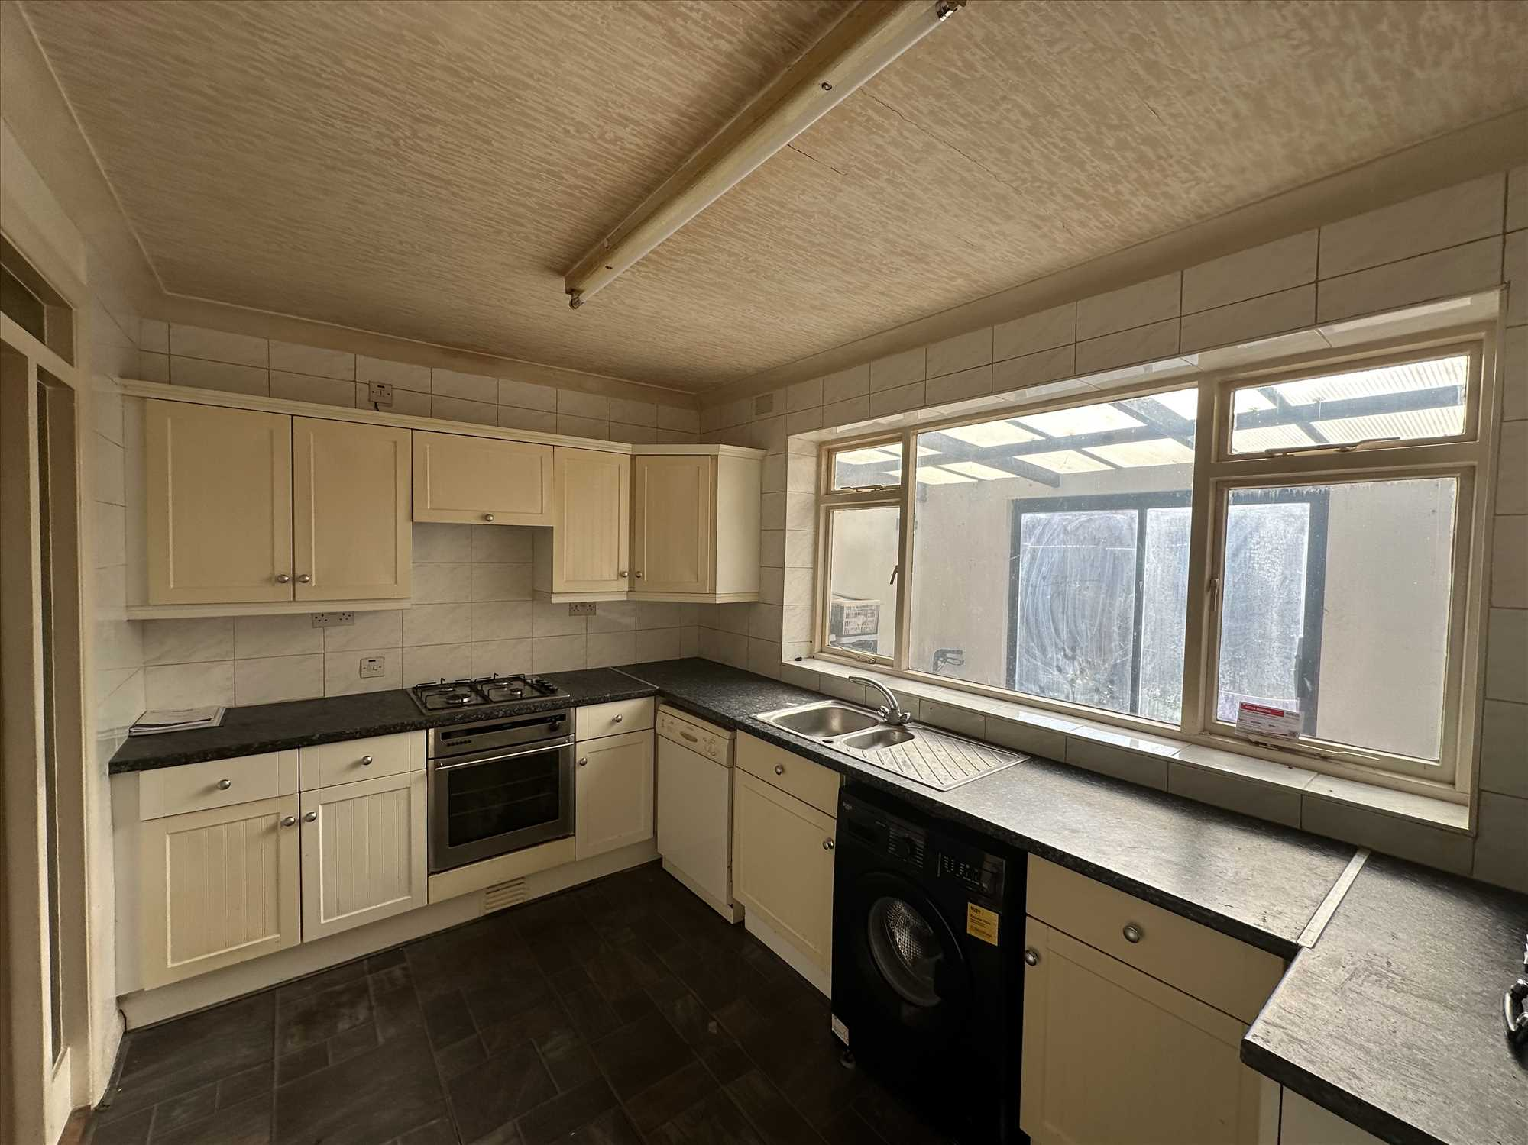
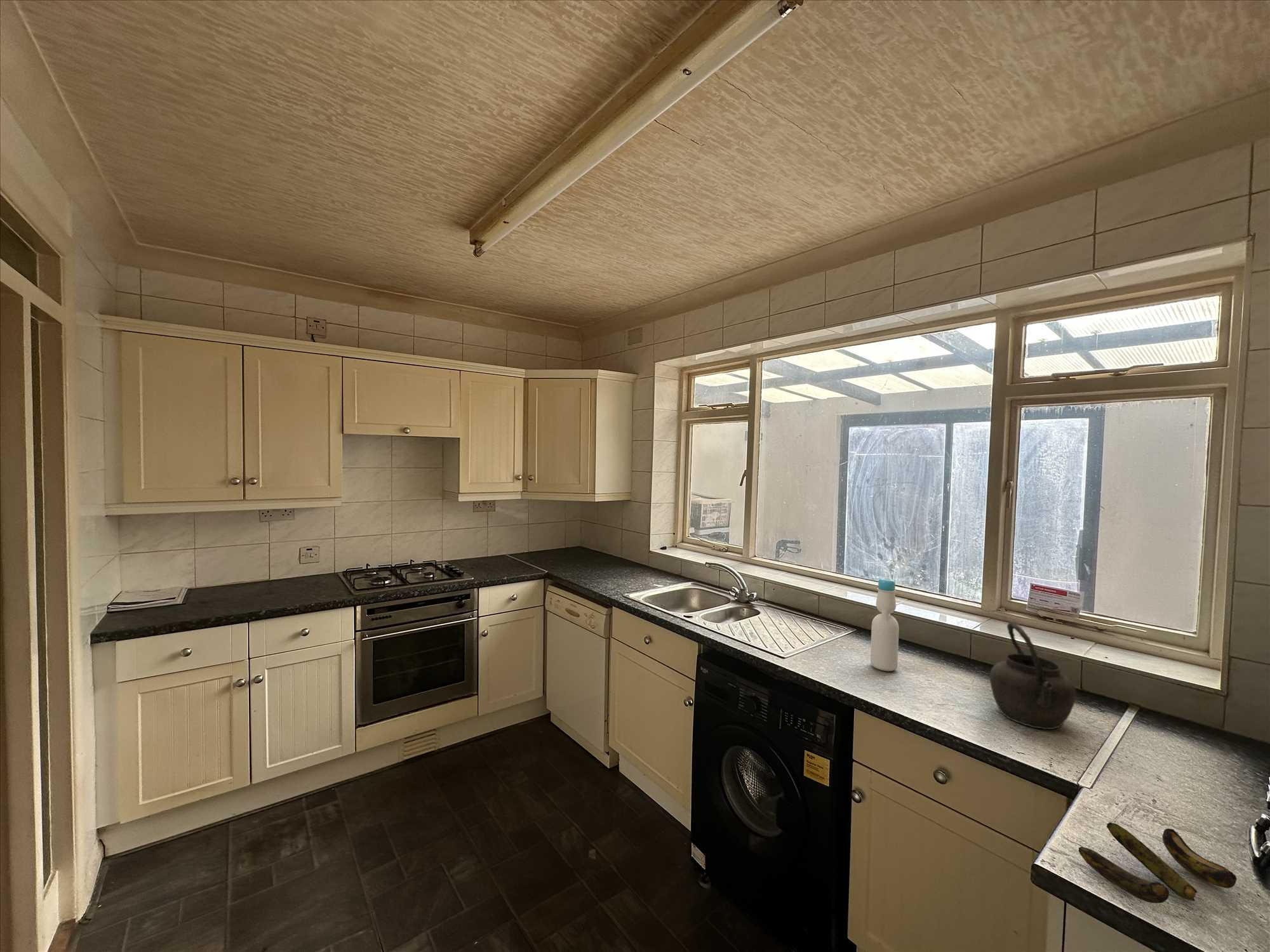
+ banana (1154, 862)
+ bottle (885, 622)
+ kettle (1031, 675)
